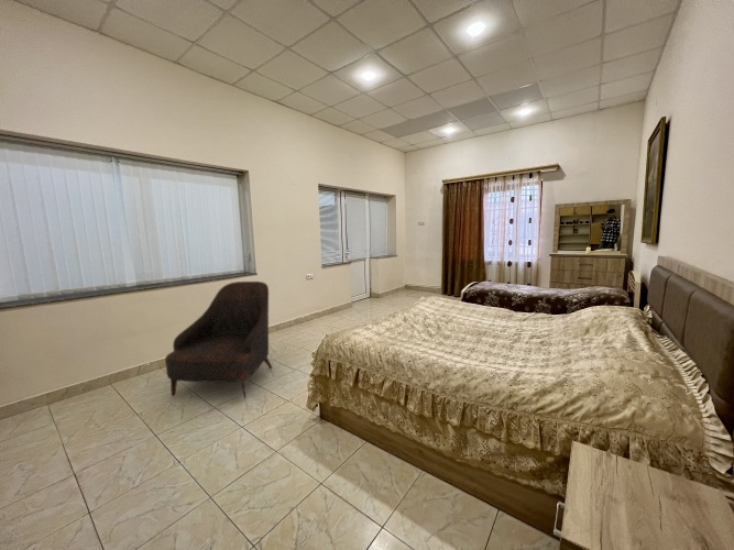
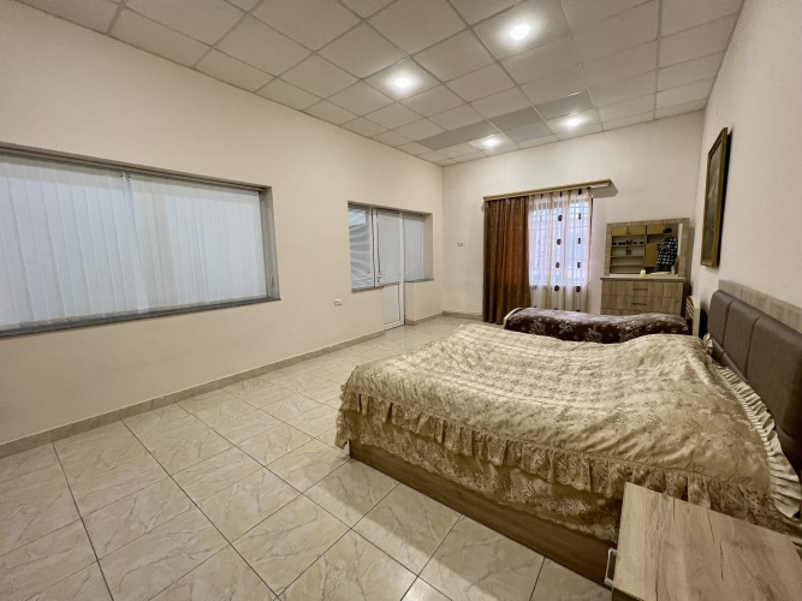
- armchair (228, 332)
